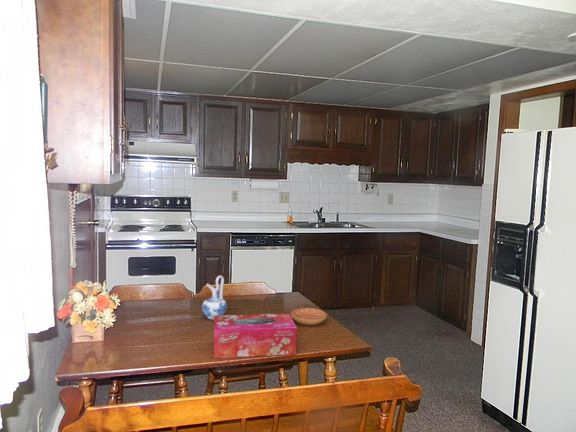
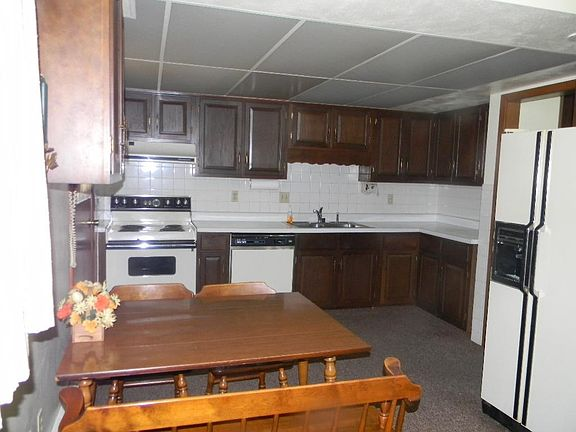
- saucer (308, 316)
- ceramic pitcher (214, 297)
- tissue box (253, 334)
